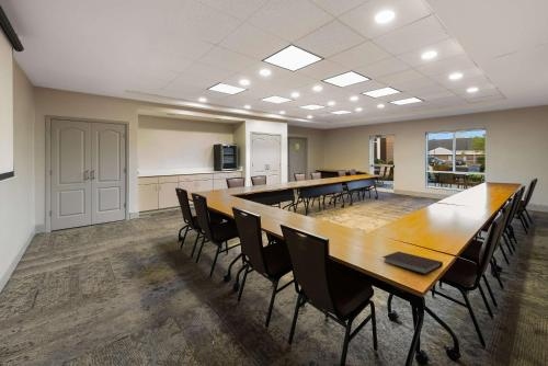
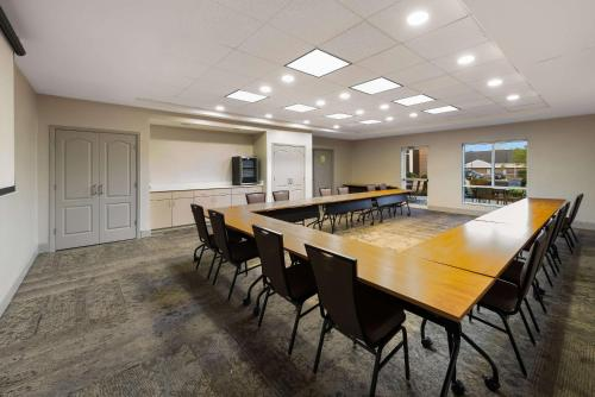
- notebook (411, 261)
